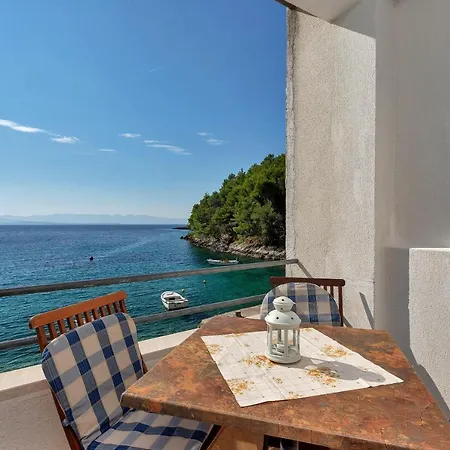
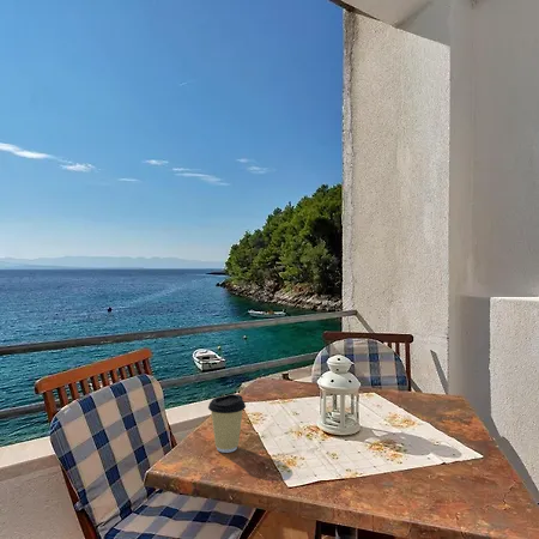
+ coffee cup (226, 423)
